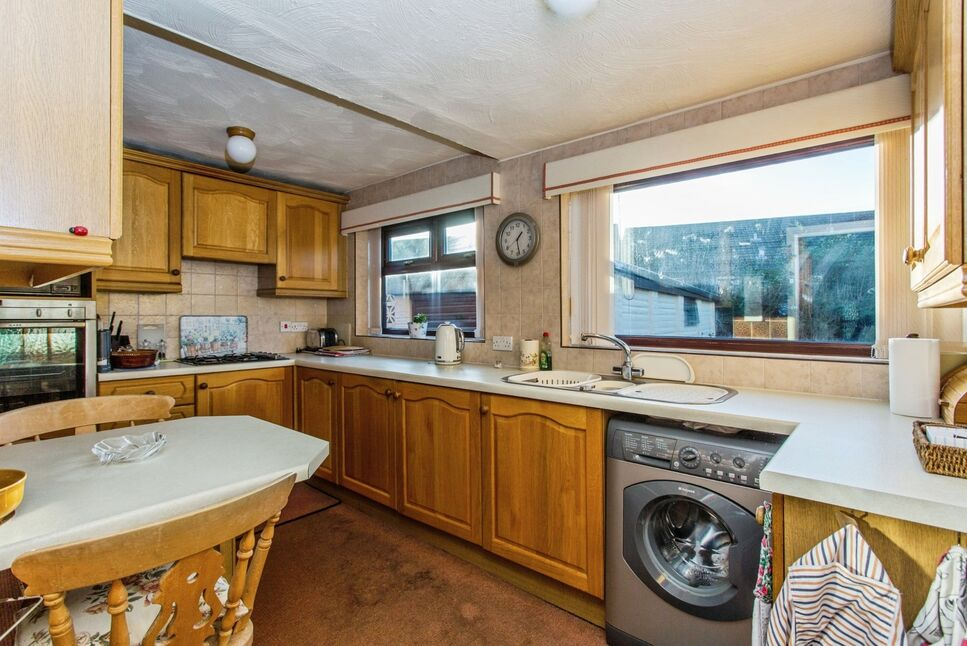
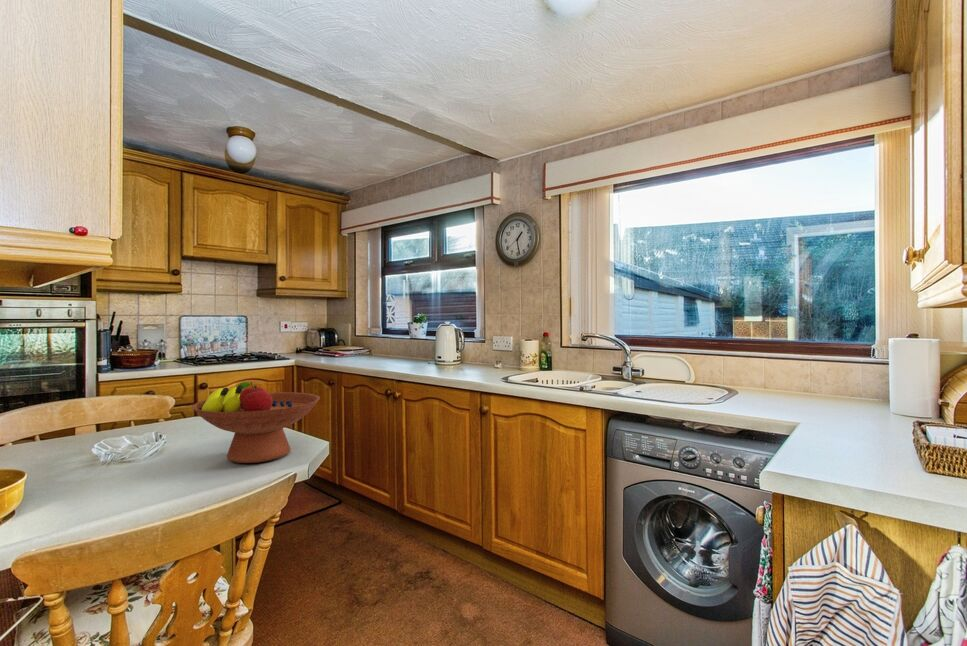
+ fruit bowl (259, 417)
